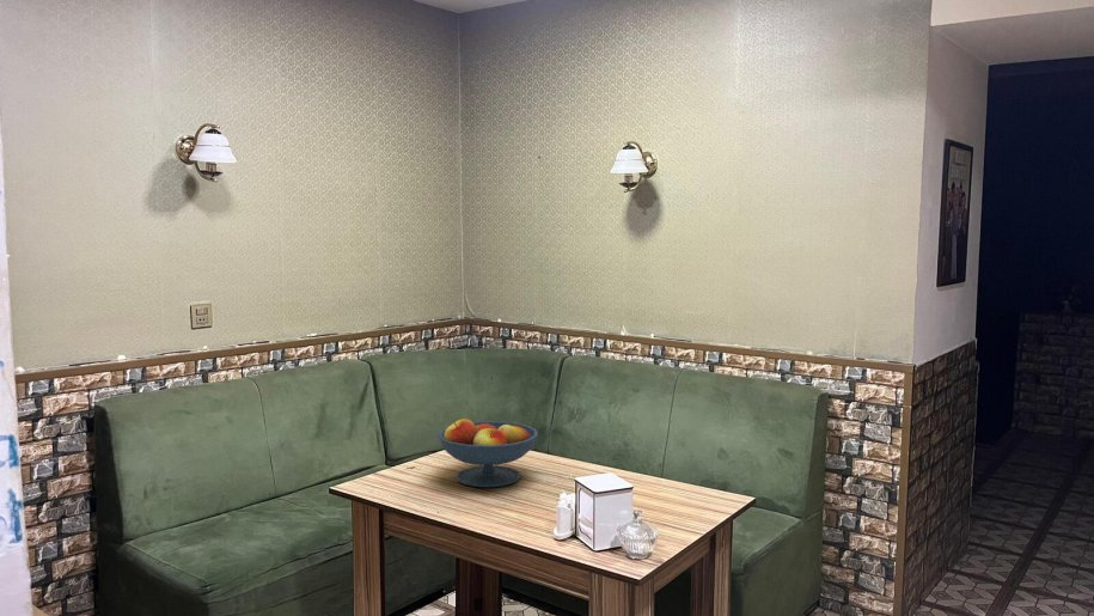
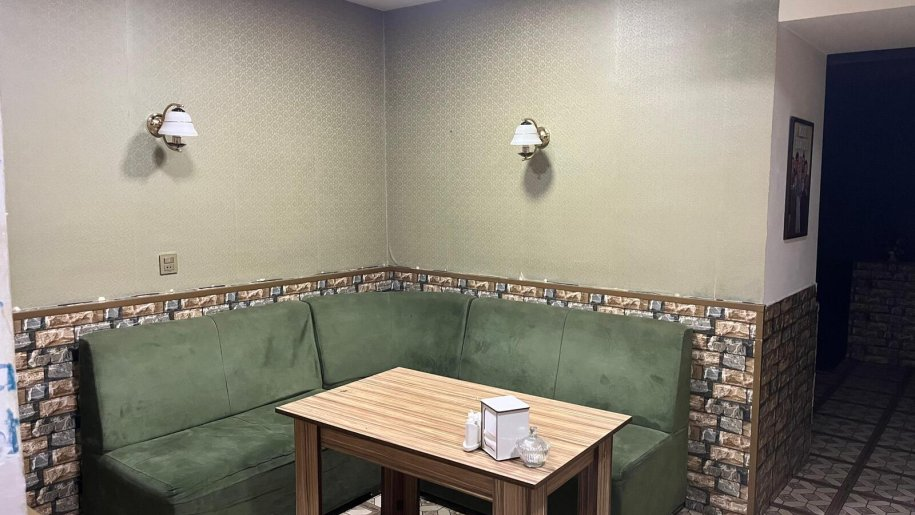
- fruit bowl (488, 446)
